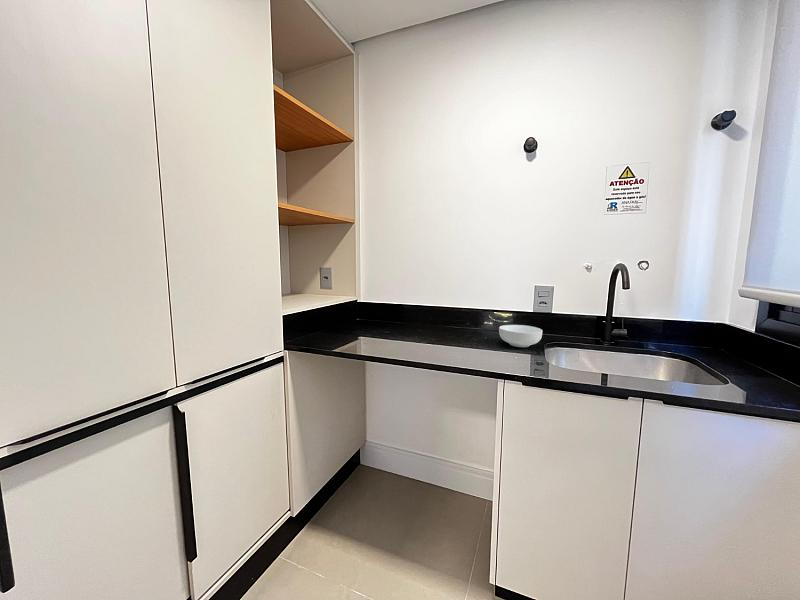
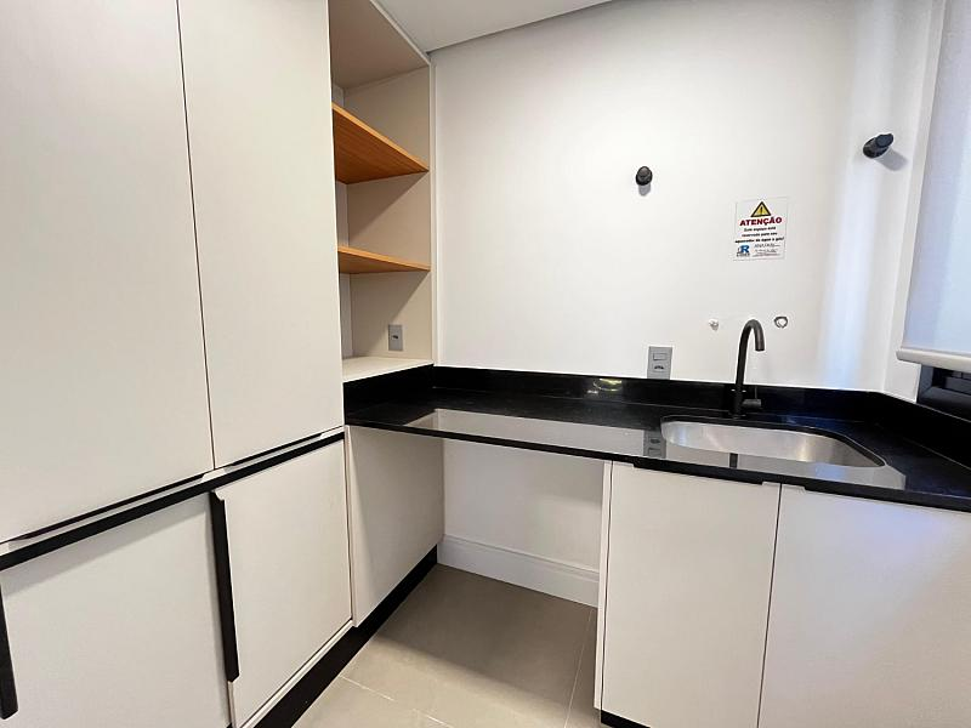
- cereal bowl (519, 336)
